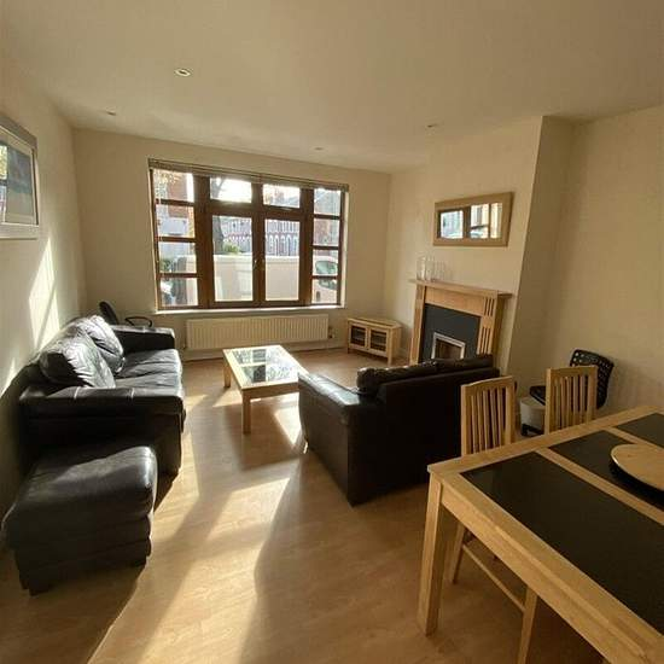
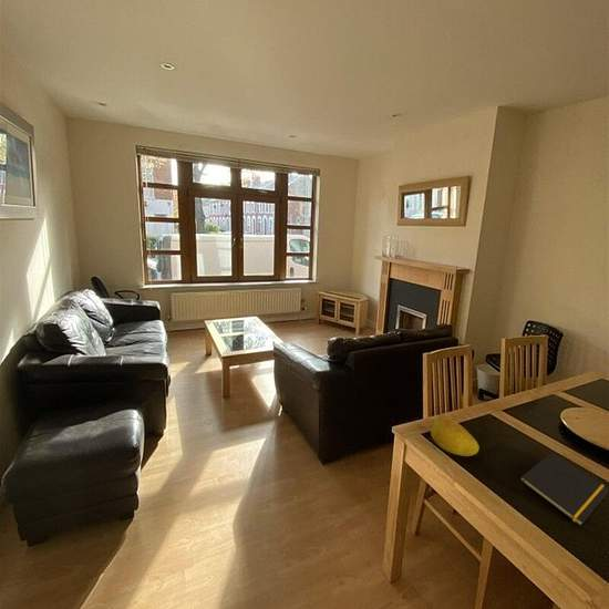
+ notepad (565, 484)
+ fruit (454, 436)
